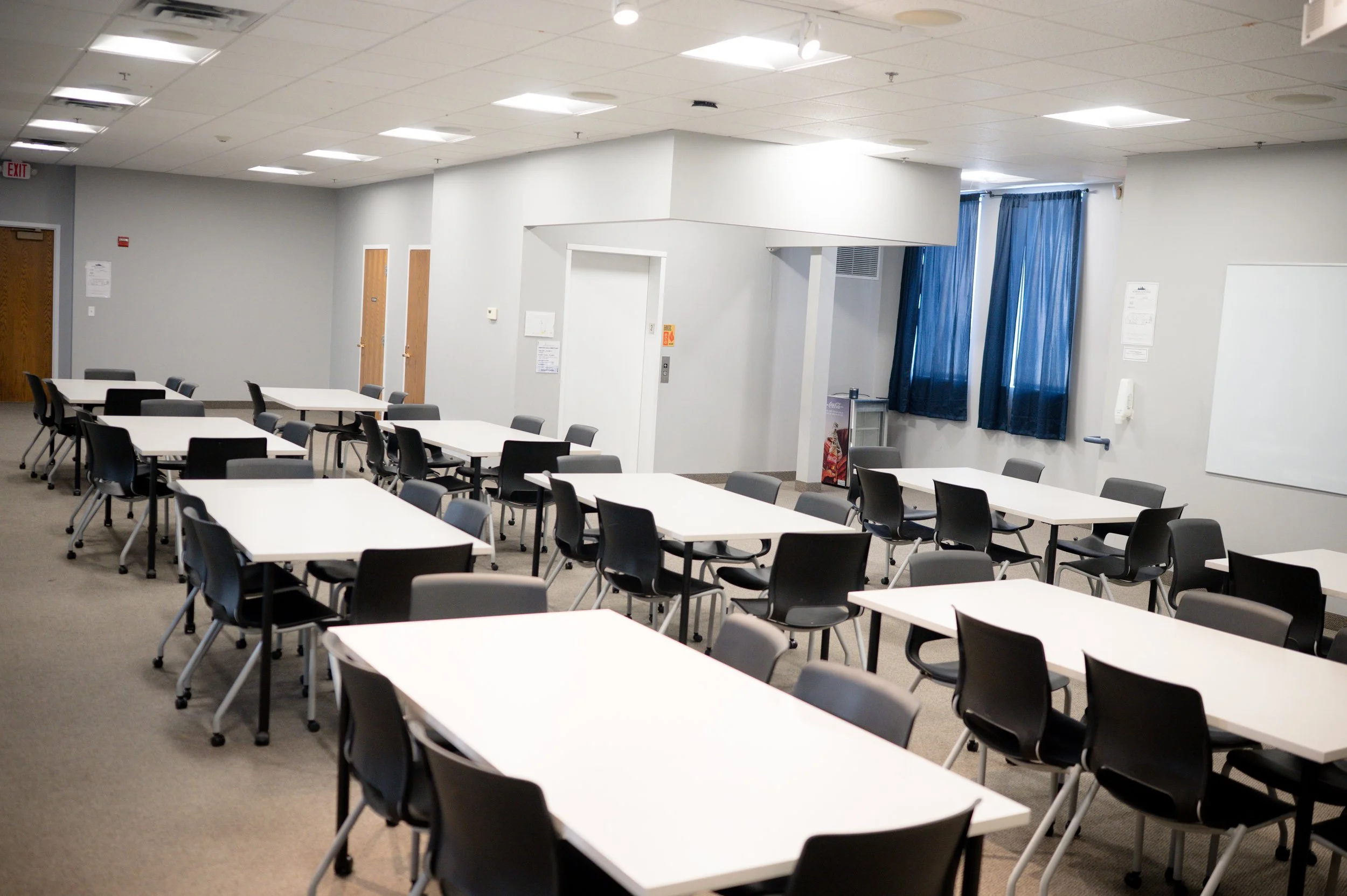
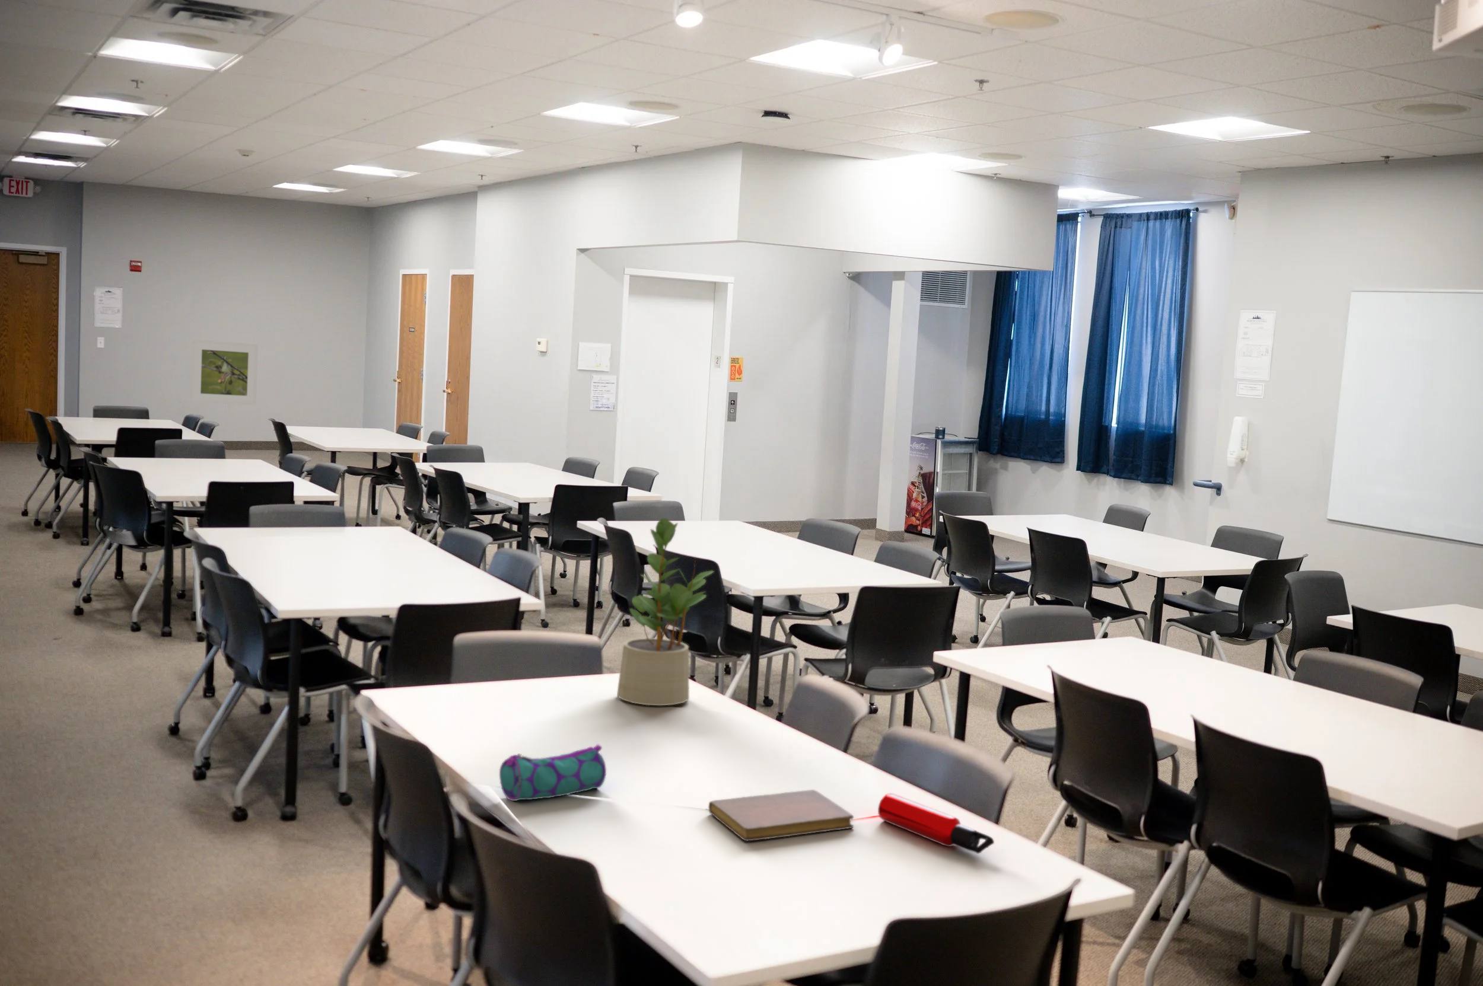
+ notebook (781, 813)
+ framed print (225, 372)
+ potted plant (666, 607)
+ water bottle (931, 824)
+ pencil case (554, 771)
